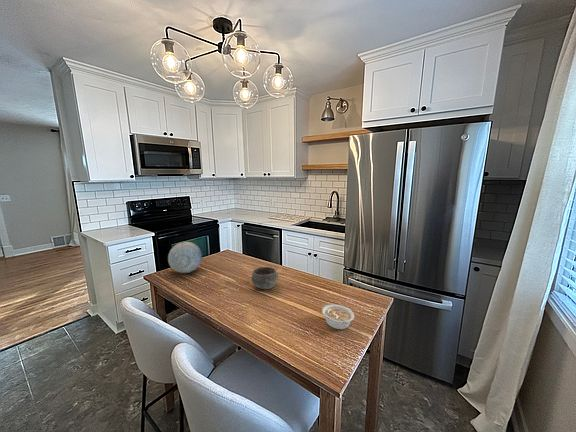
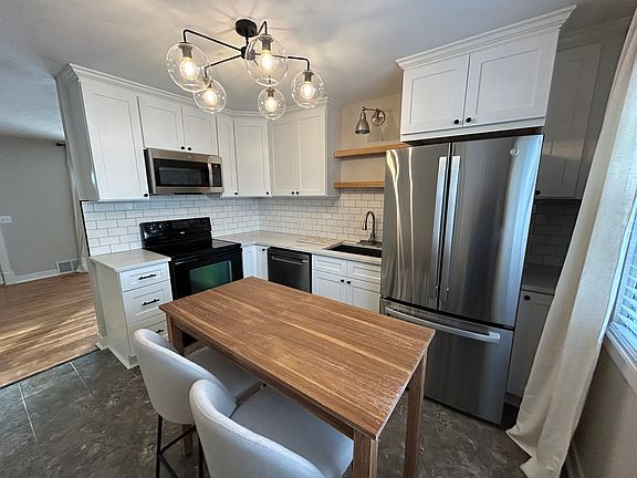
- legume (338, 317)
- bowl (264, 278)
- decorative orb (185, 257)
